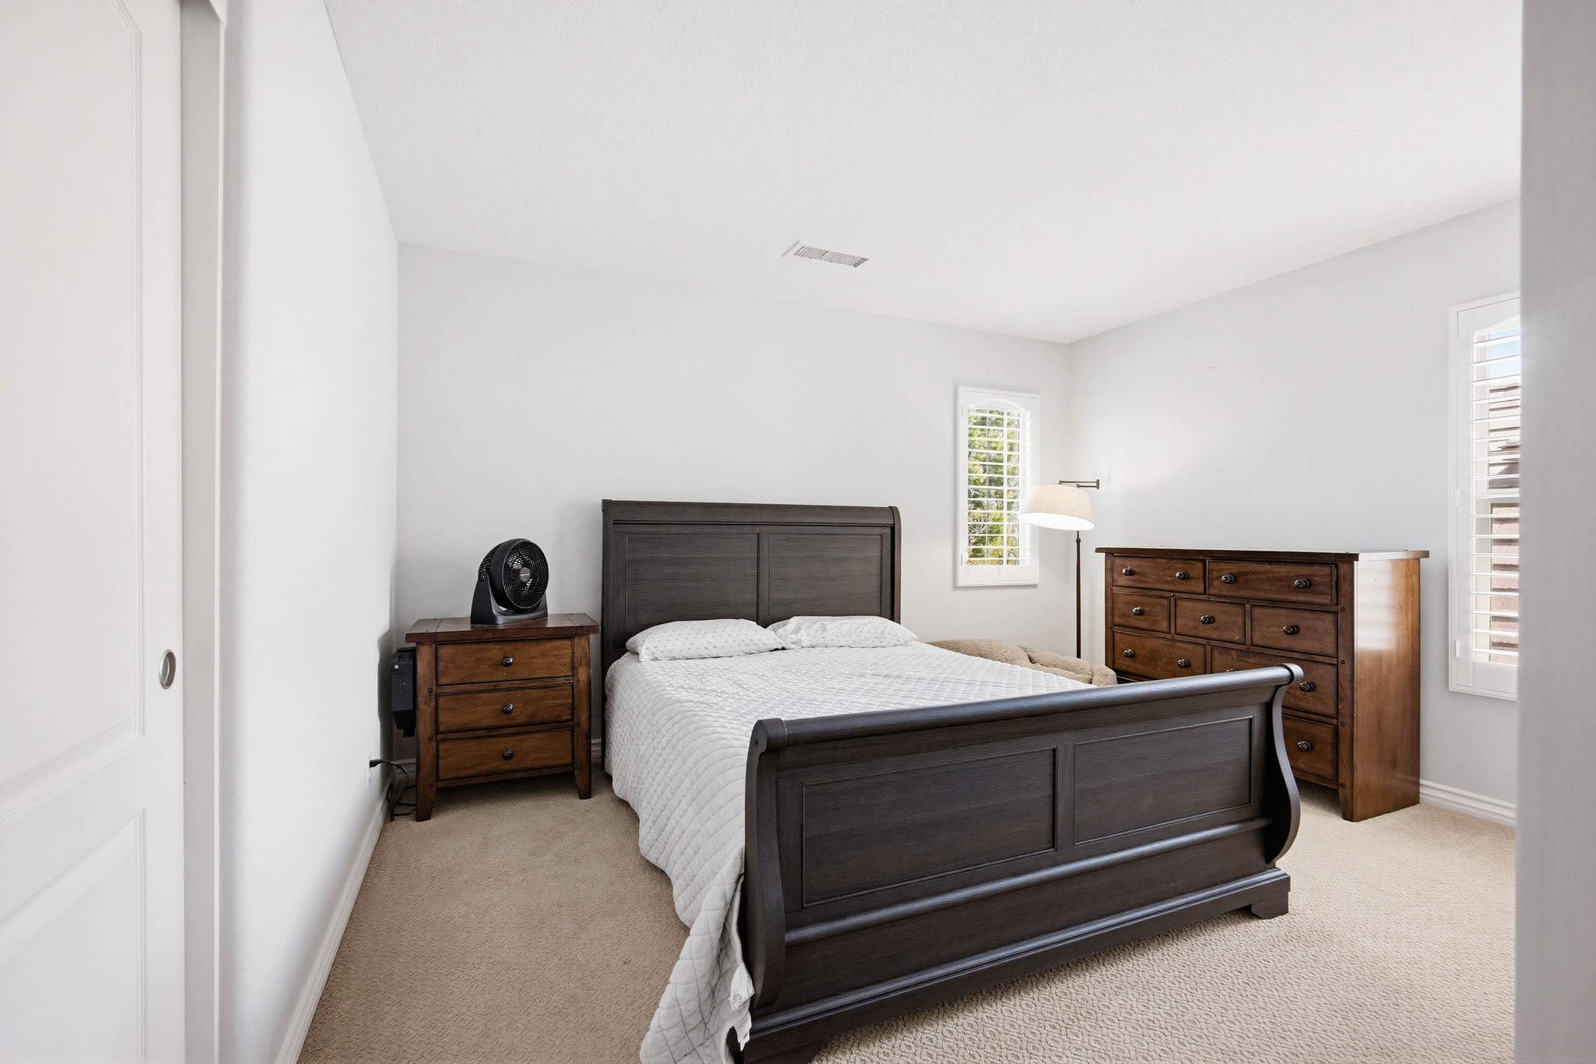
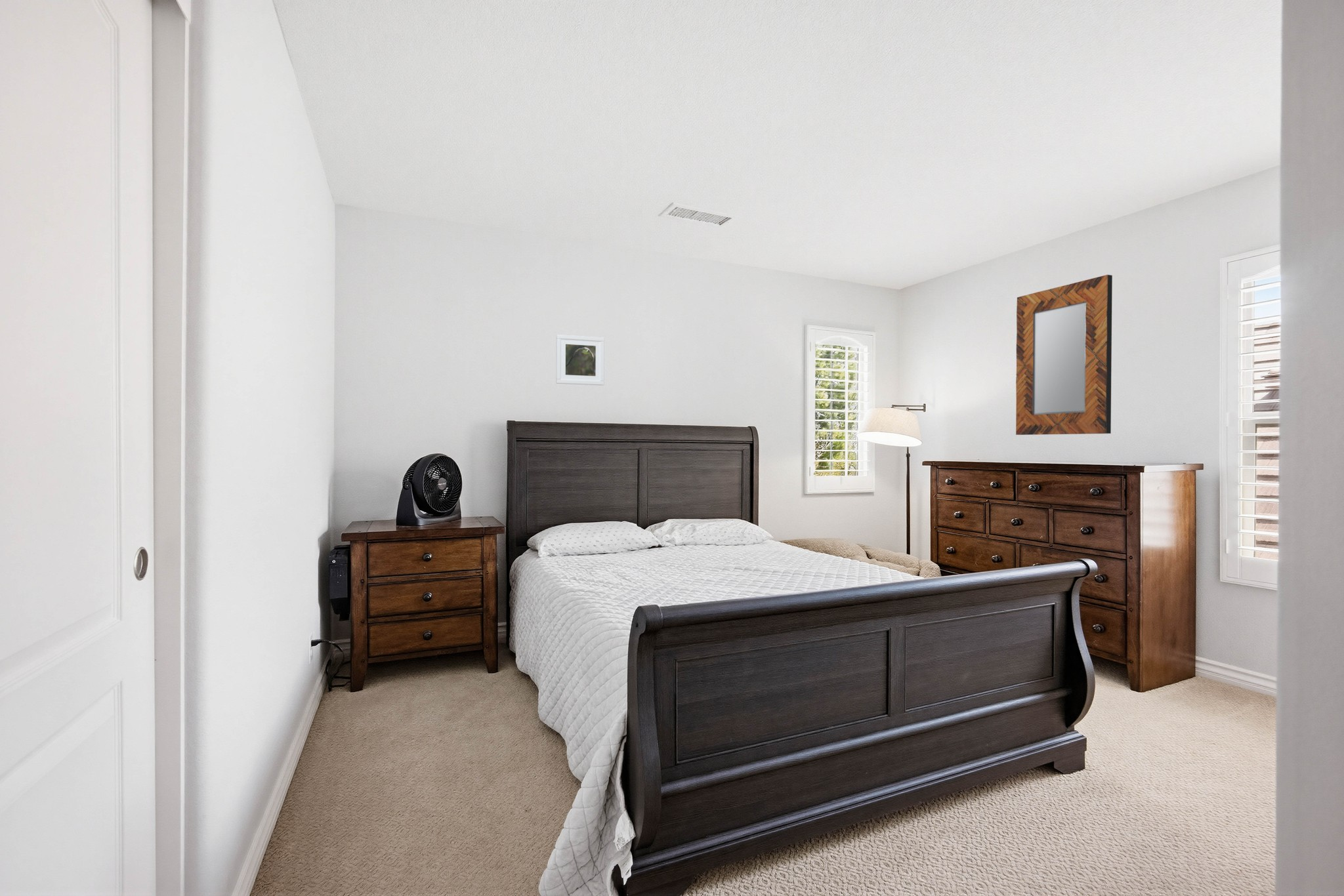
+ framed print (580, 360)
+ home mirror (1060, 360)
